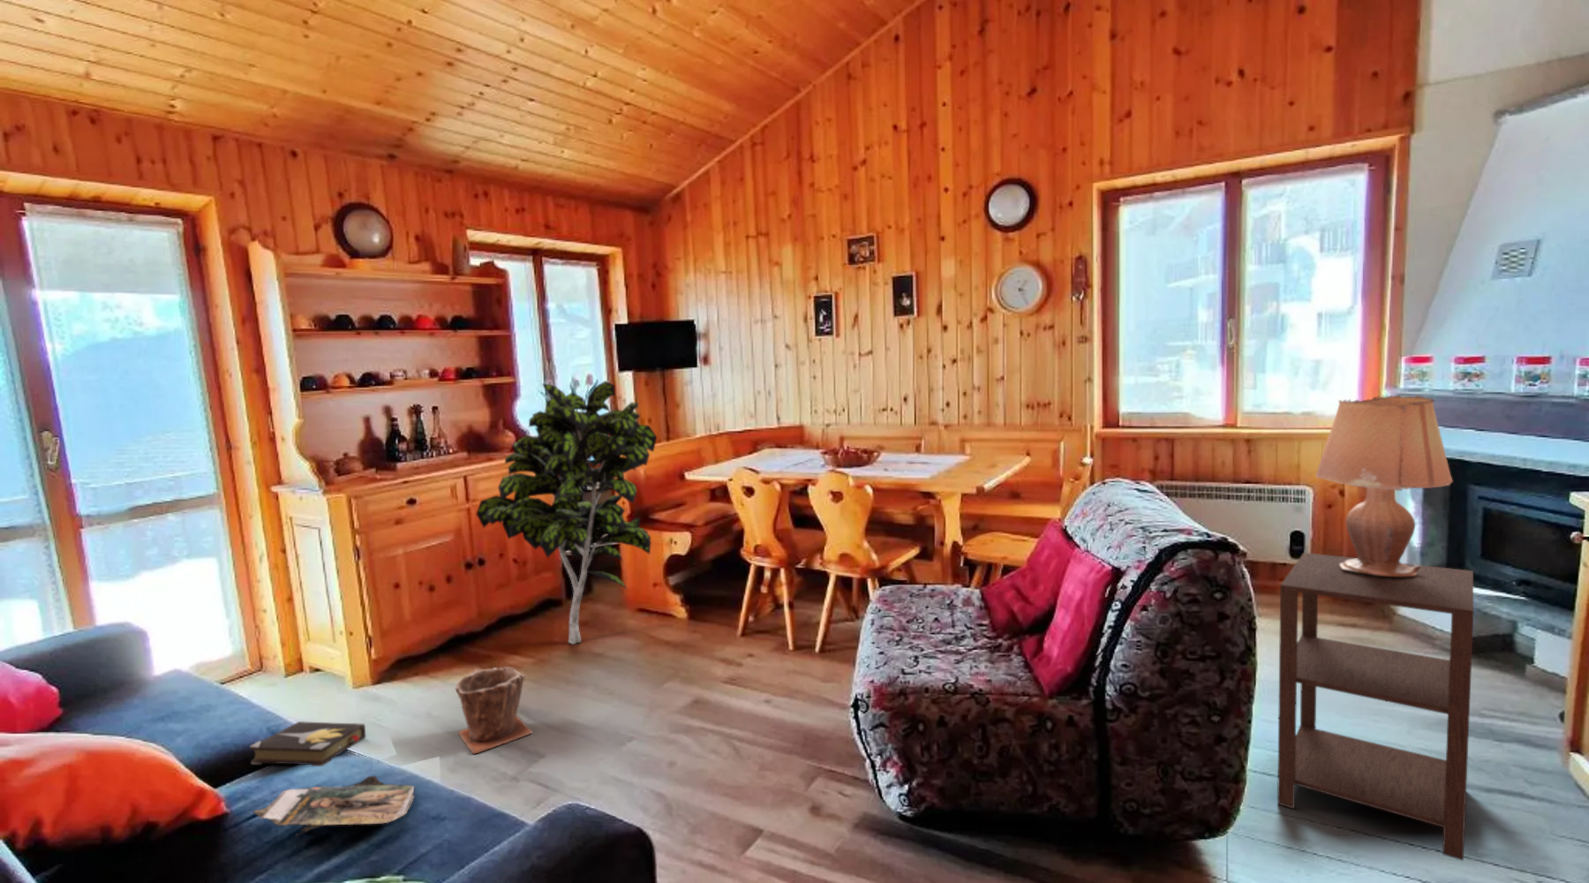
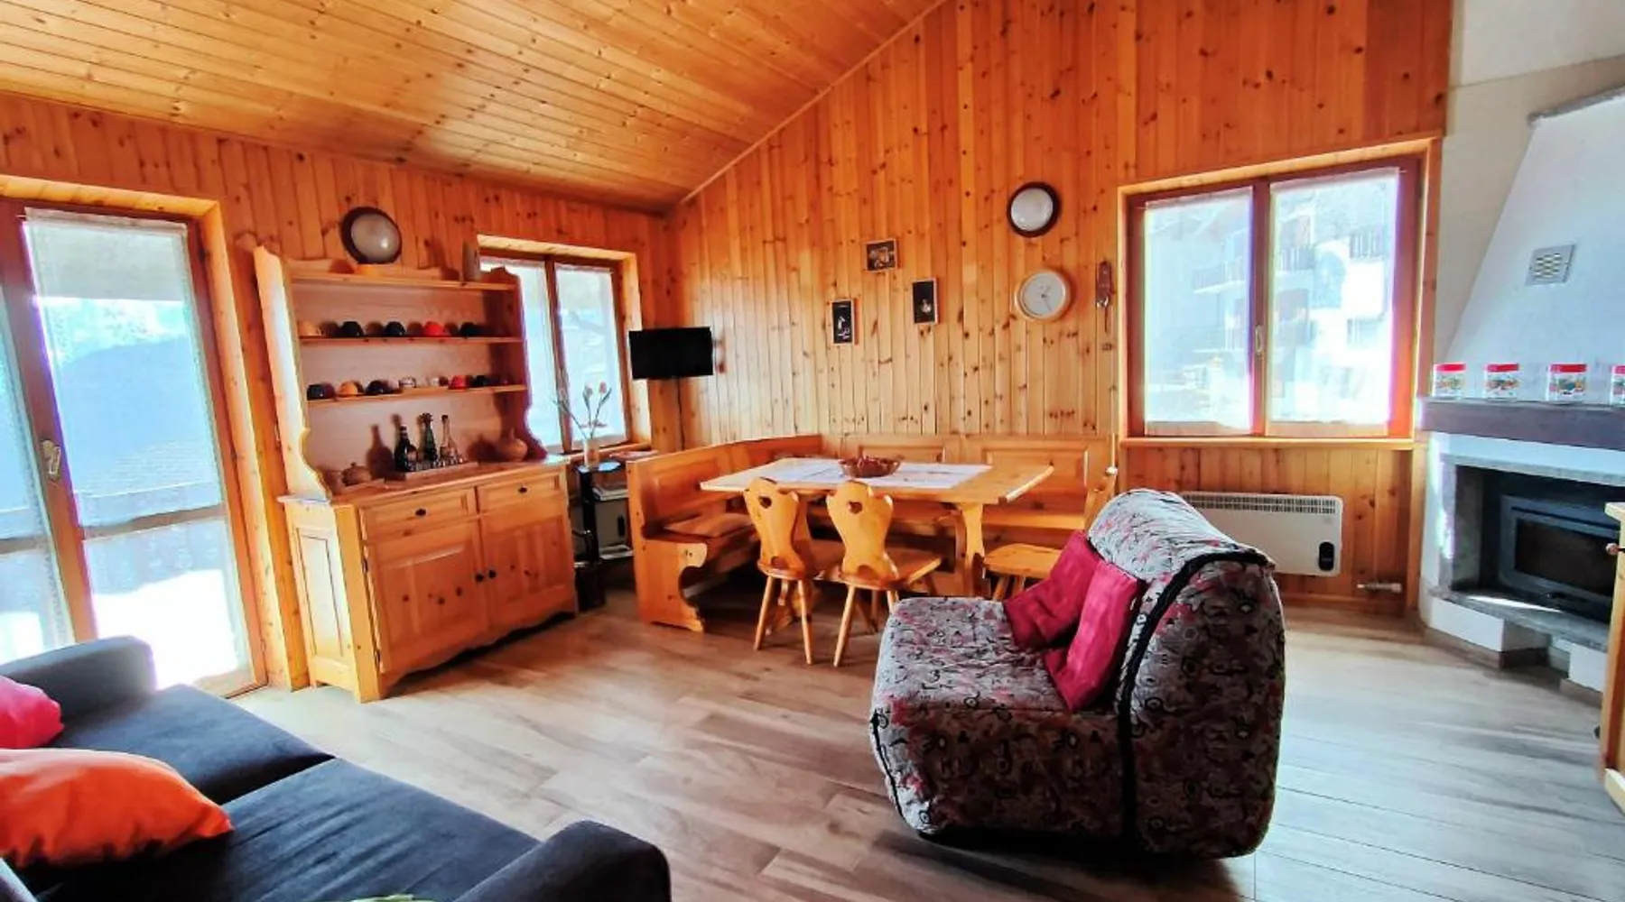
- hardback book (309, 741)
- indoor plant (568, 510)
- plant pot (492, 705)
- magazine (339, 799)
- lamp (1380, 485)
- side table (1374, 688)
